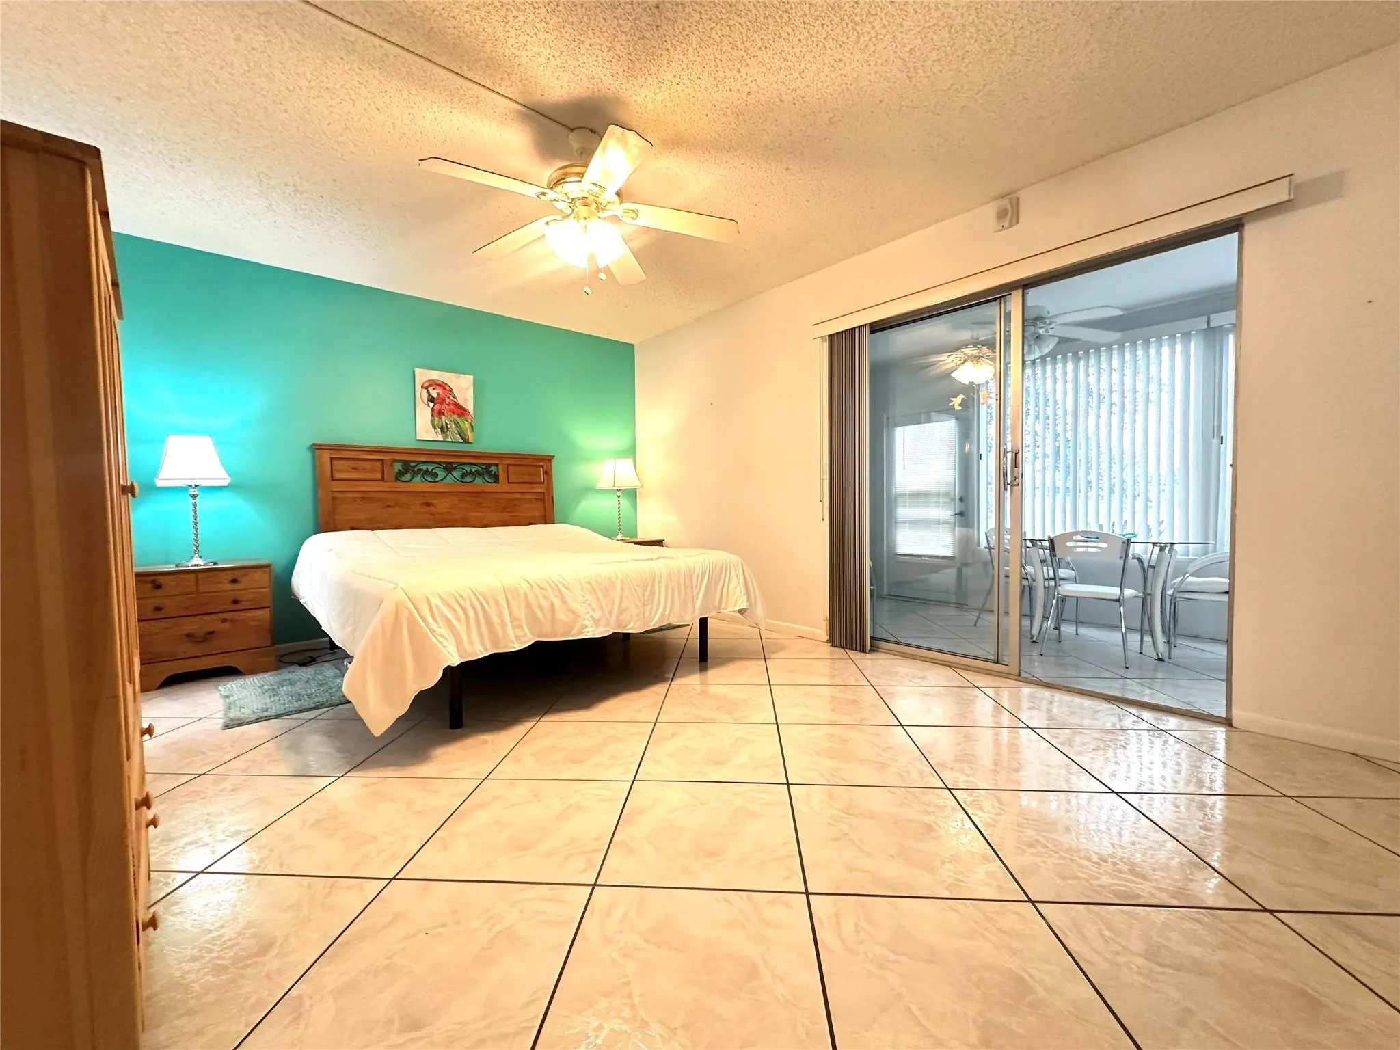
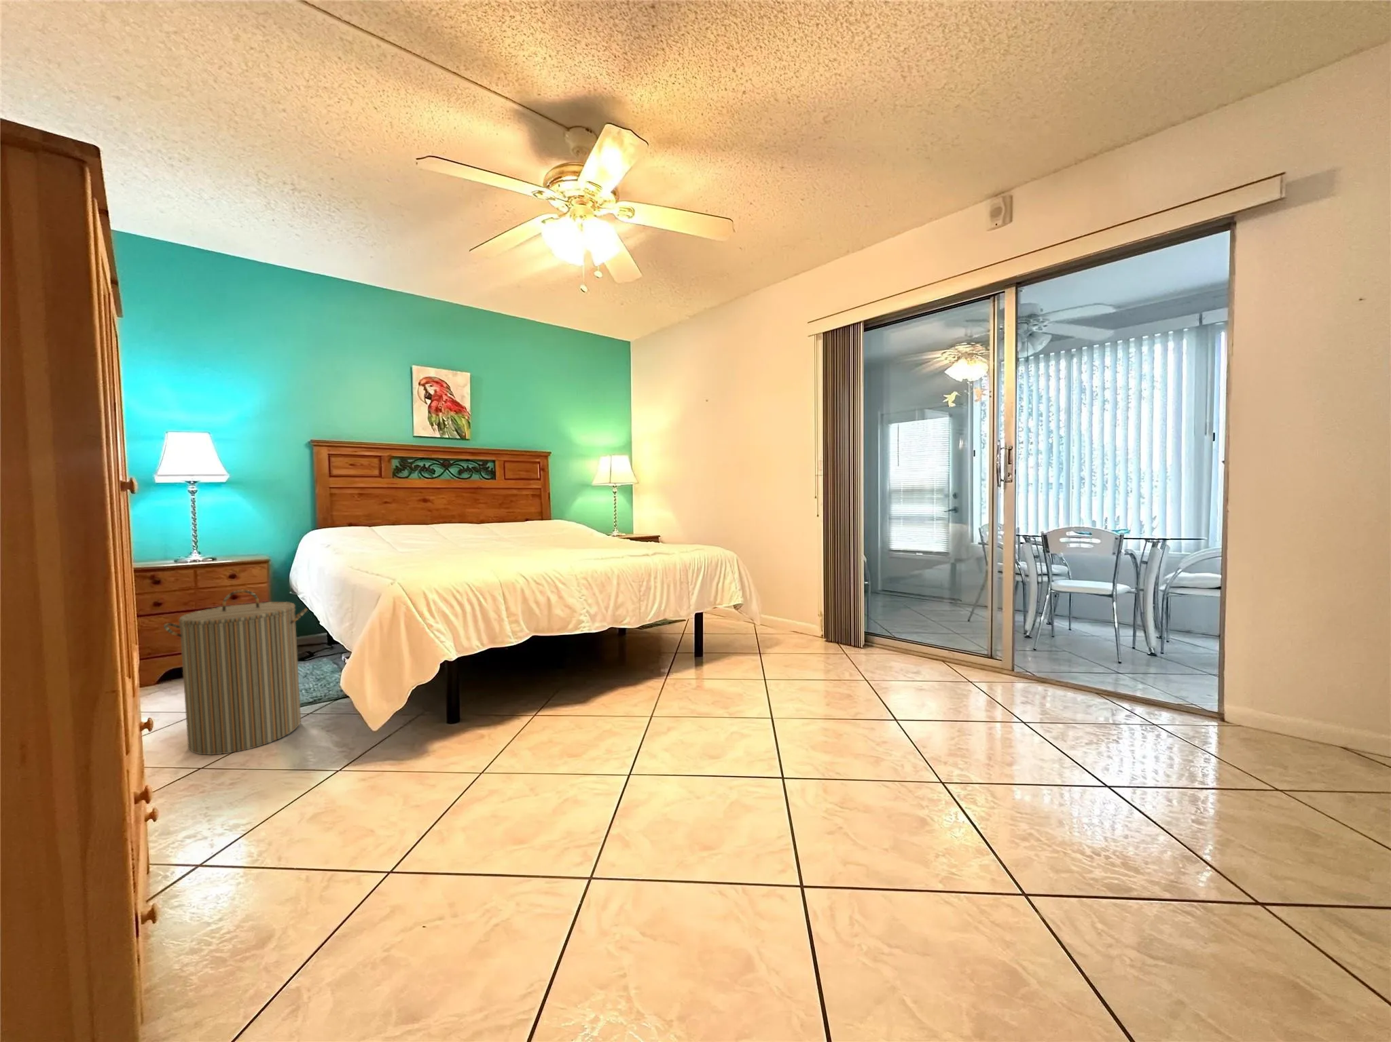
+ laundry hamper (242, 663)
